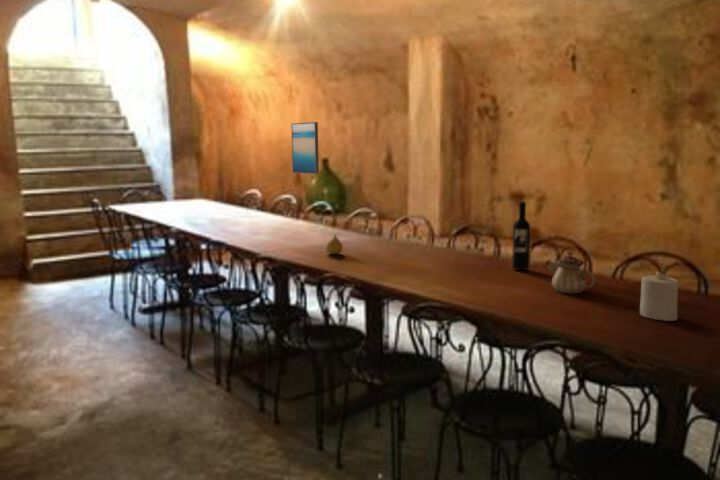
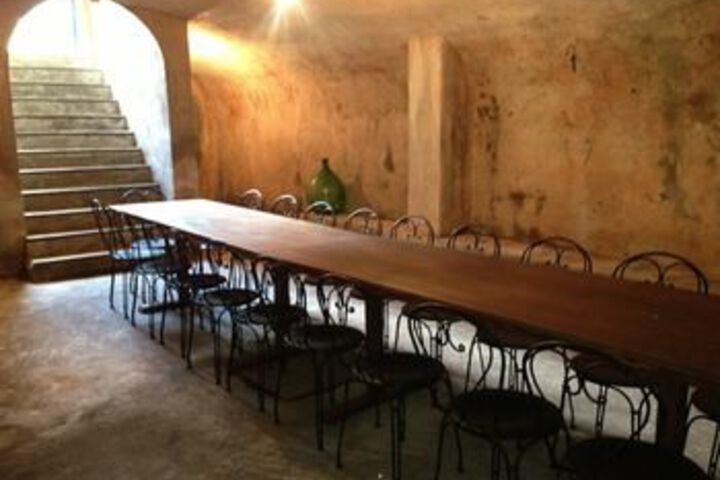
- candle (659, 294)
- wall art (304, 148)
- fruit (334, 243)
- wine bottle (521, 235)
- teapot (571, 271)
